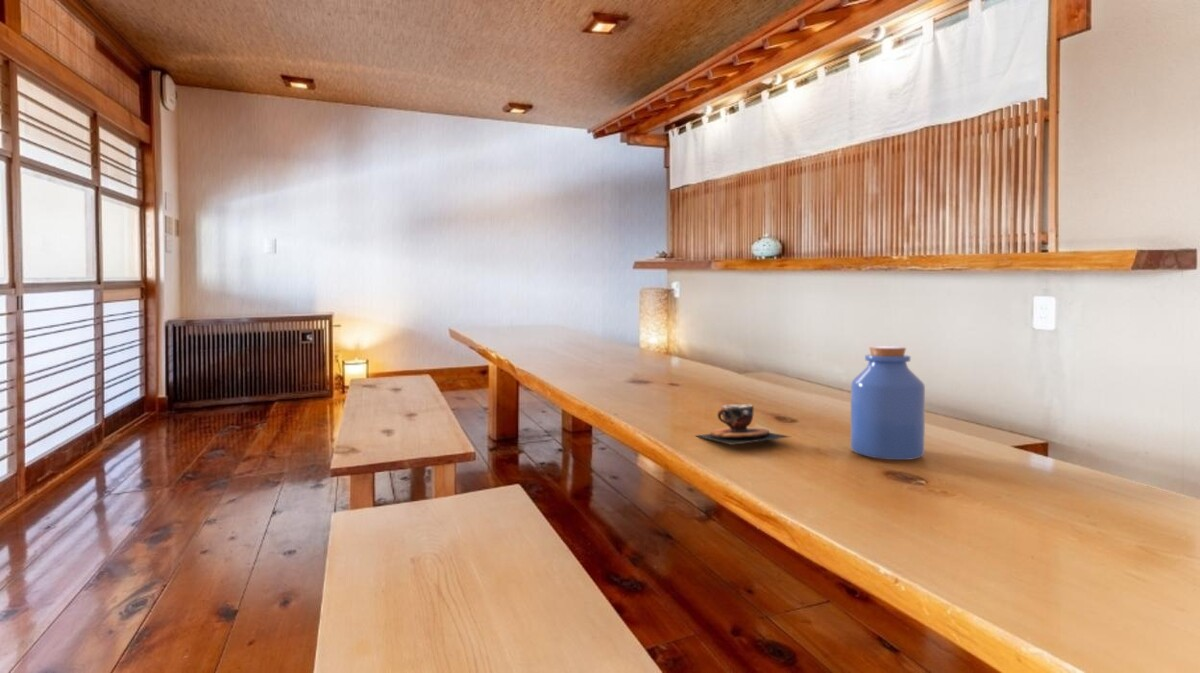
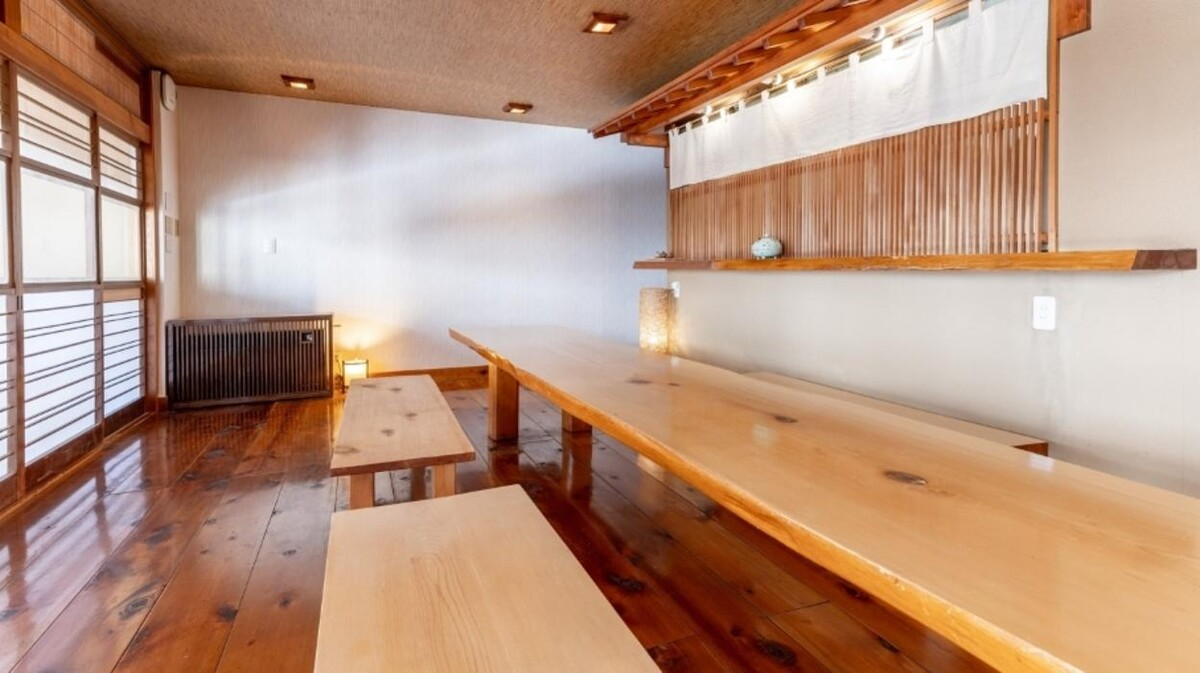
- jar (886, 400)
- teacup (741, 422)
